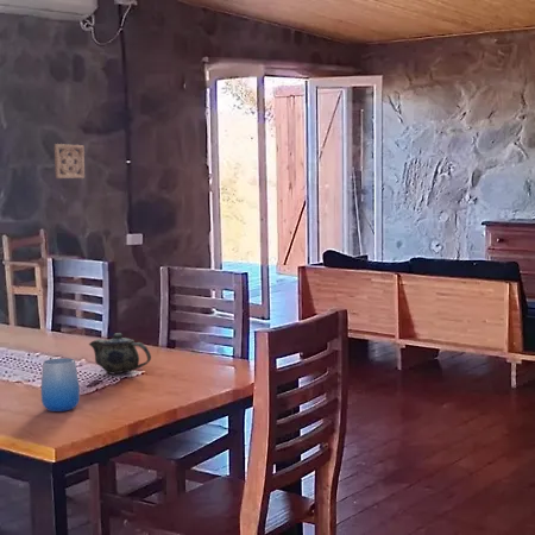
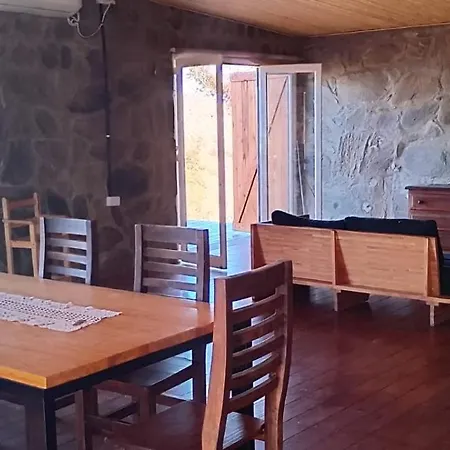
- wall ornament (69, 162)
- chinaware (119, 352)
- cup (59, 384)
